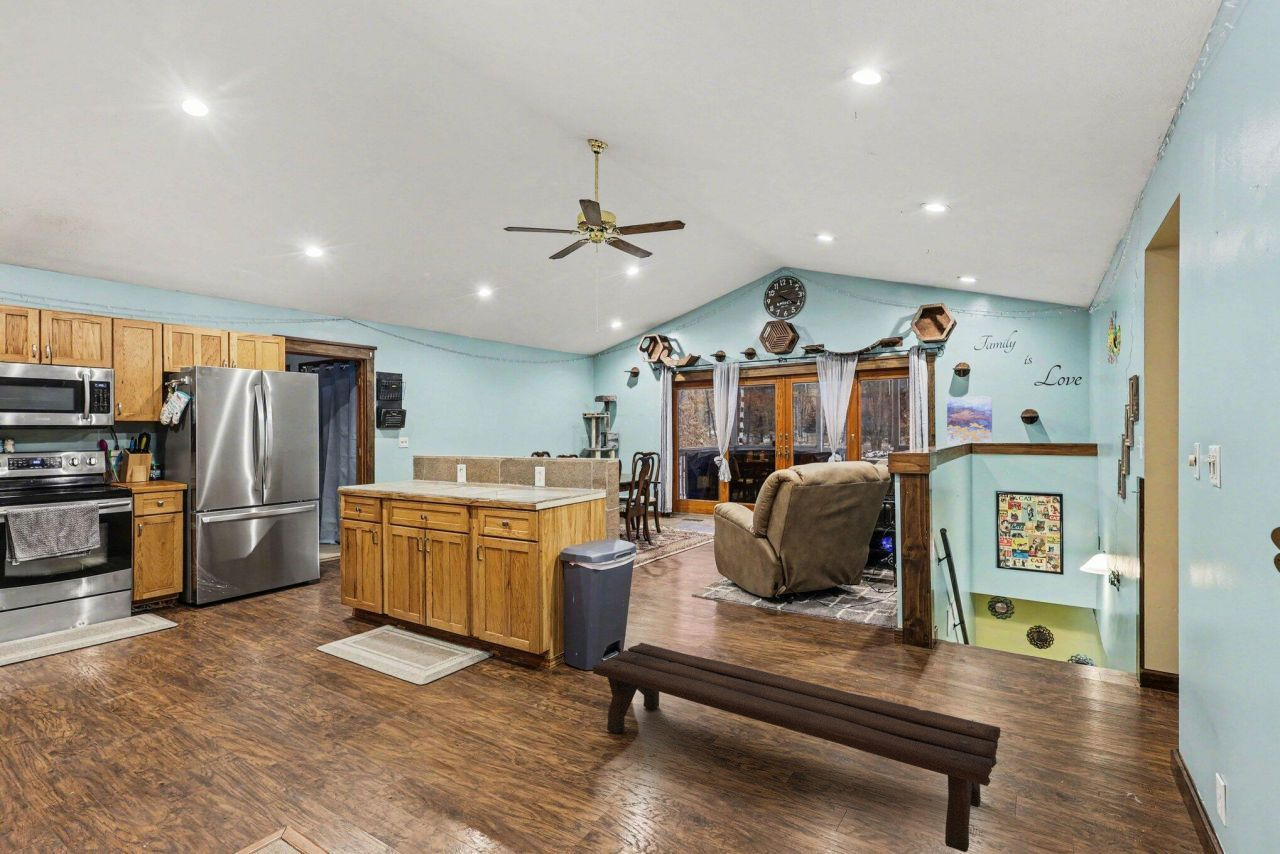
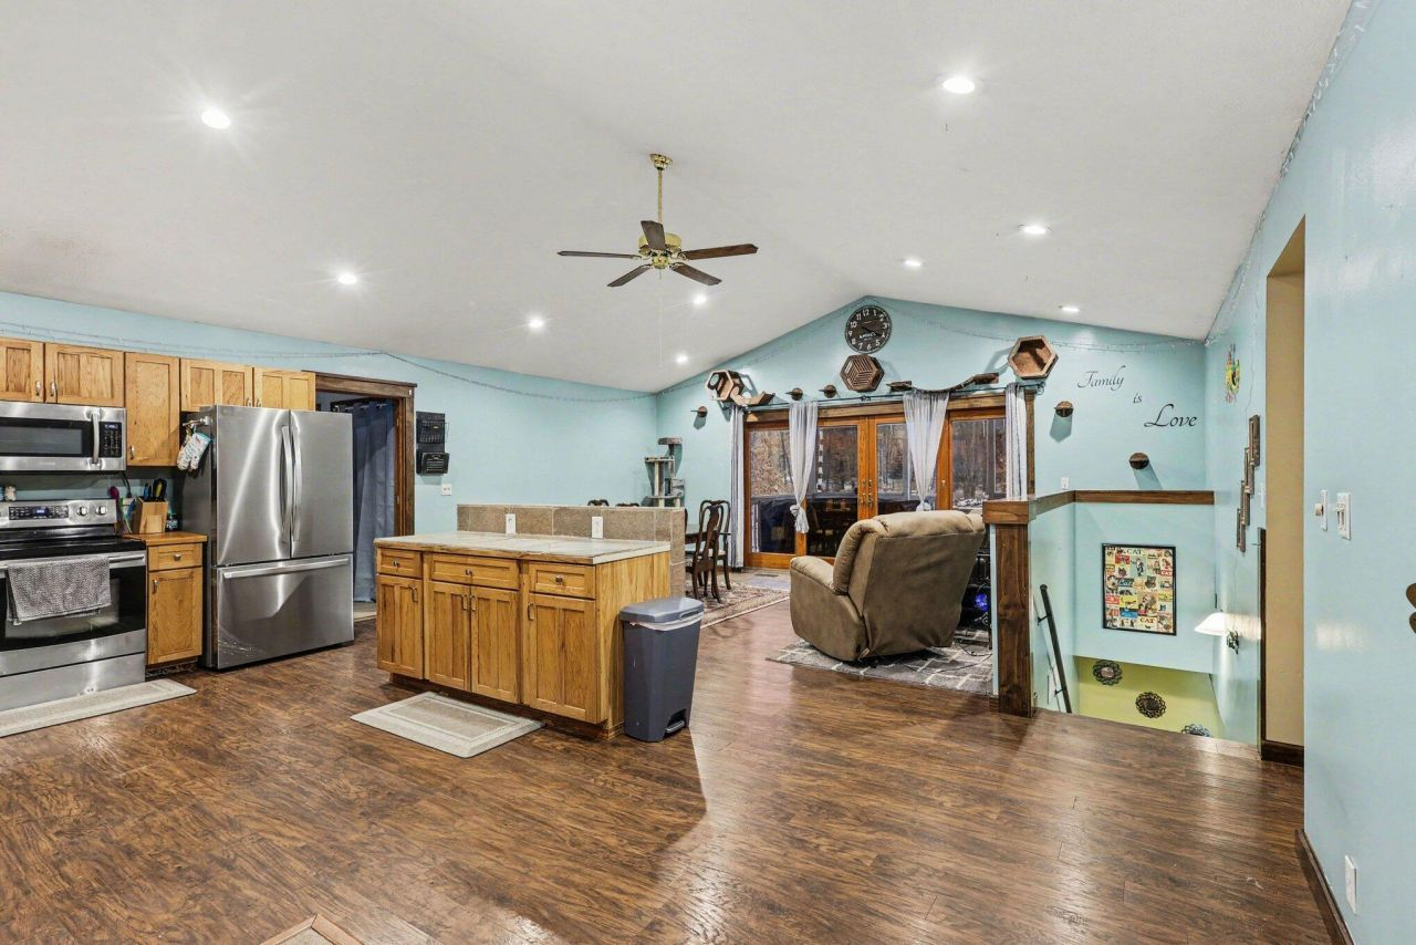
- bench (773, 724)
- wall art (969, 423)
